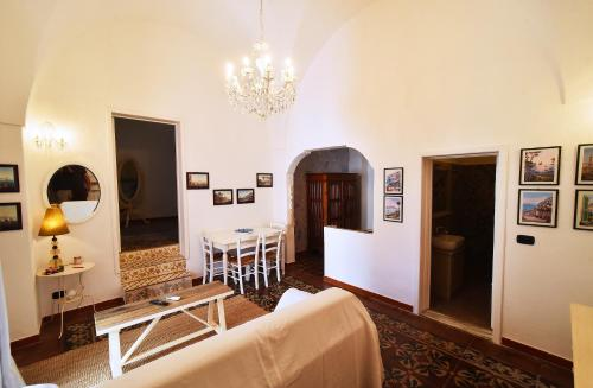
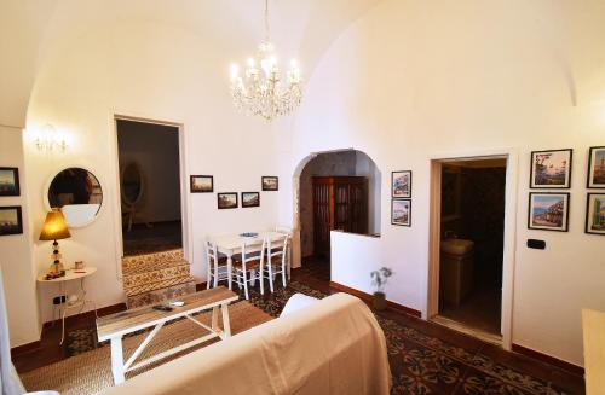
+ house plant (379, 287)
